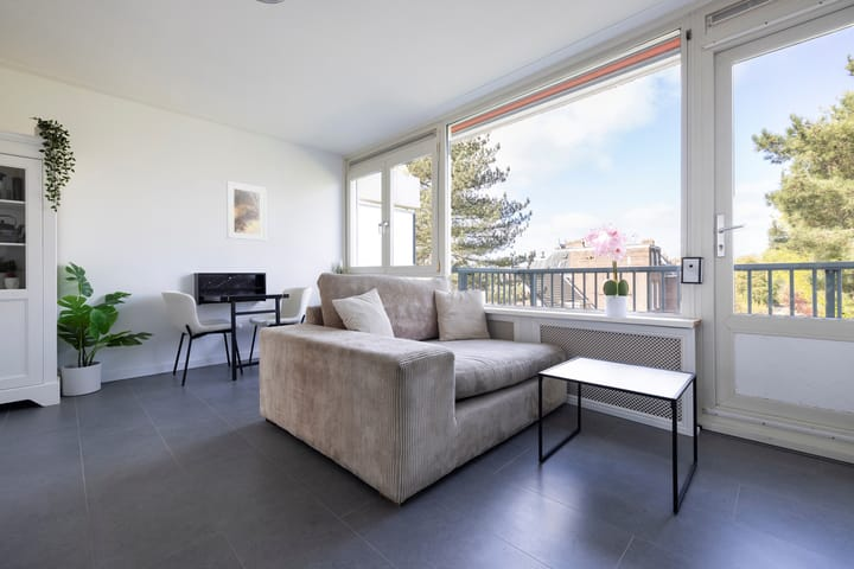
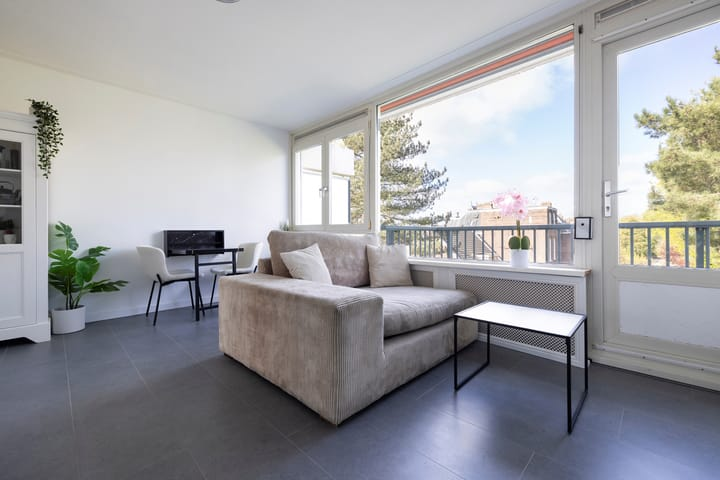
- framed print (247, 212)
